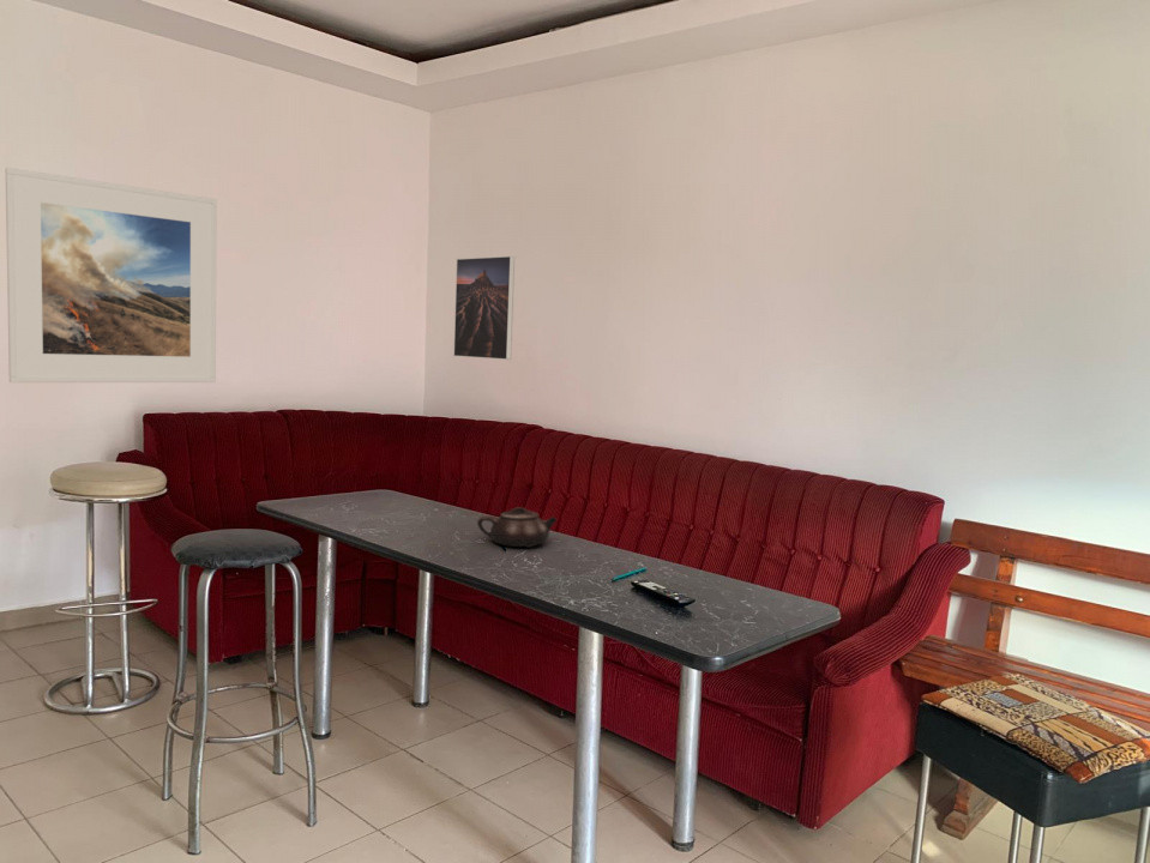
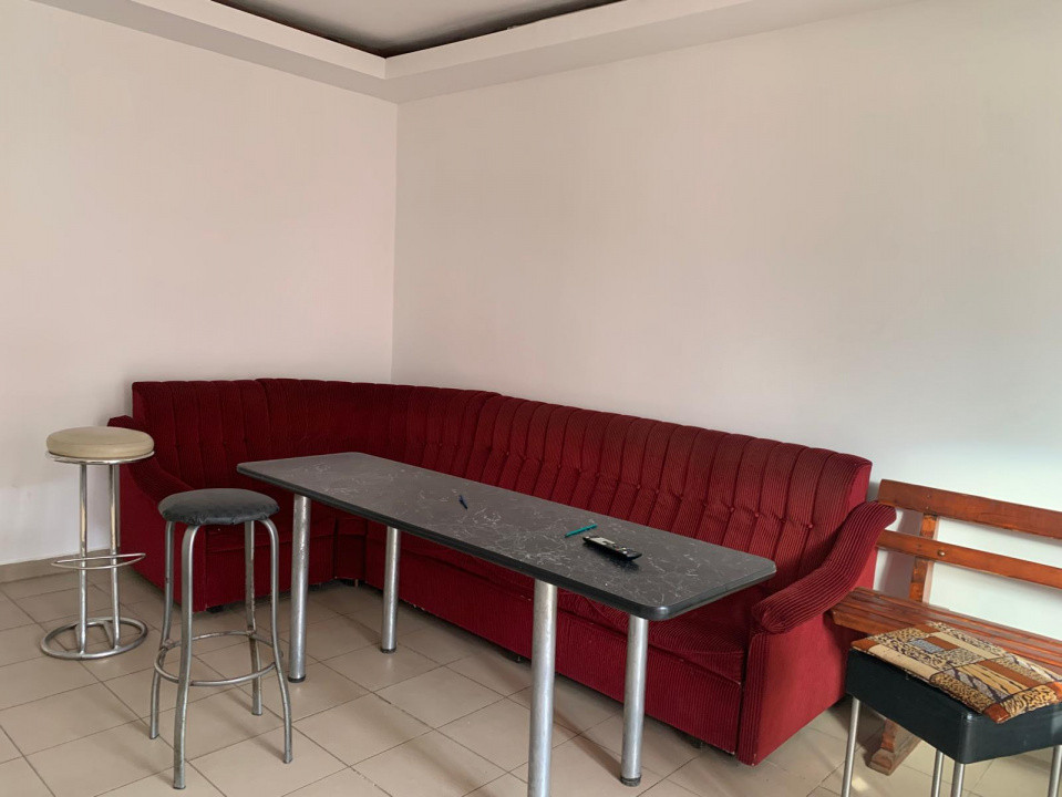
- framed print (119, 284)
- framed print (482, 308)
- teapot (518, 525)
